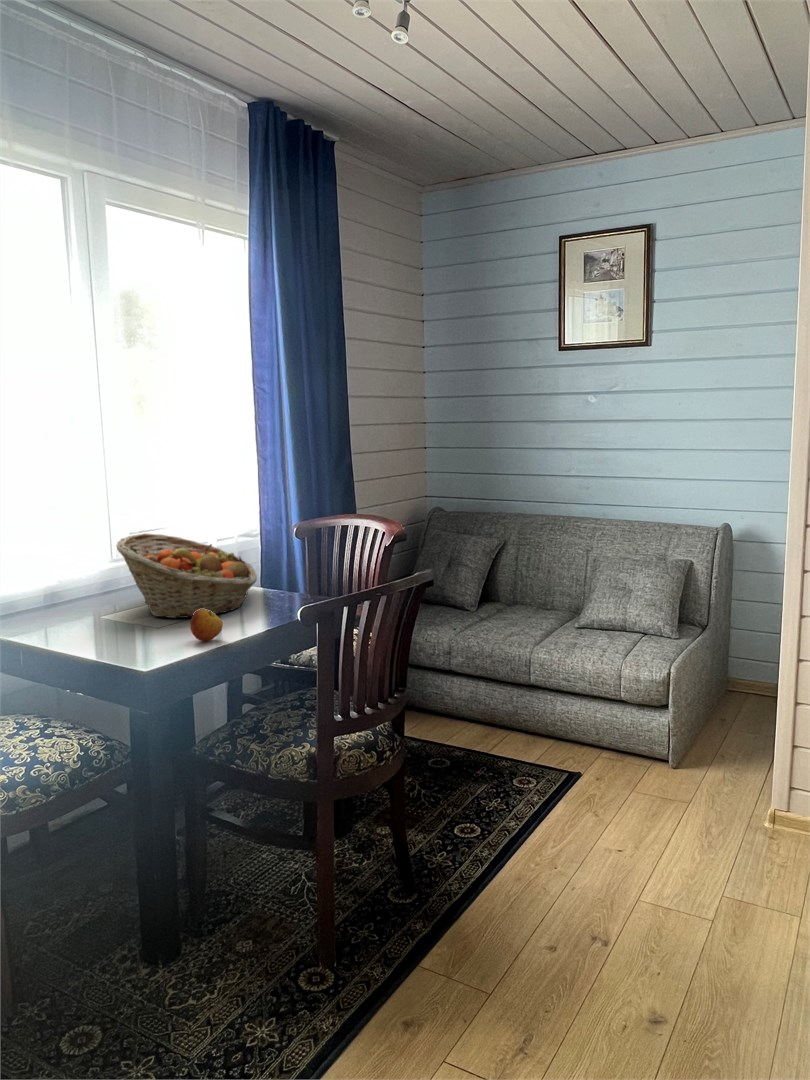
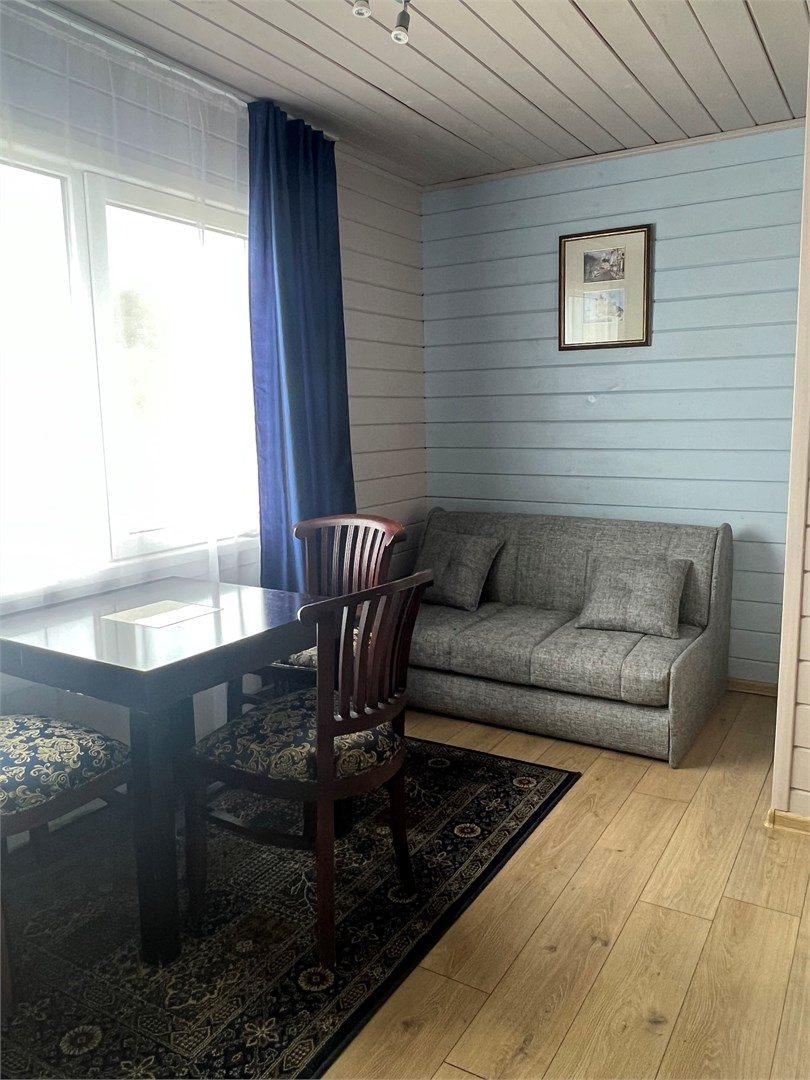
- apple (206, 625)
- fruit basket (189, 570)
